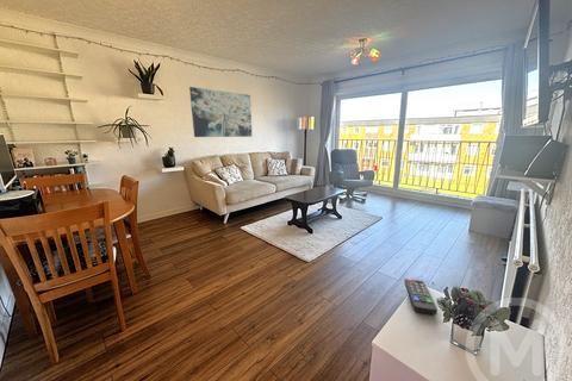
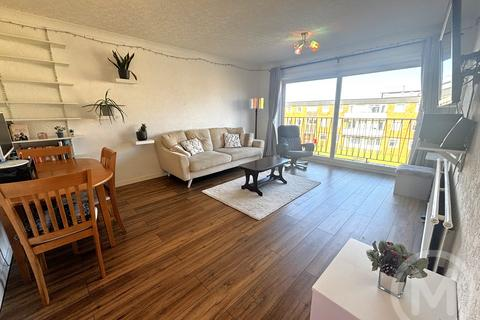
- wall art (224, 114)
- remote control (418, 294)
